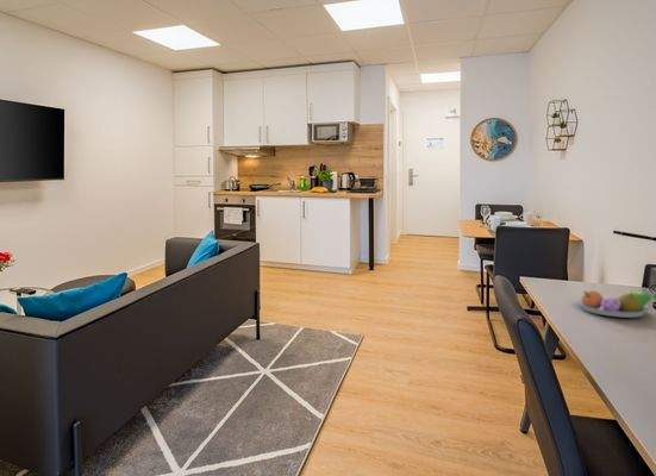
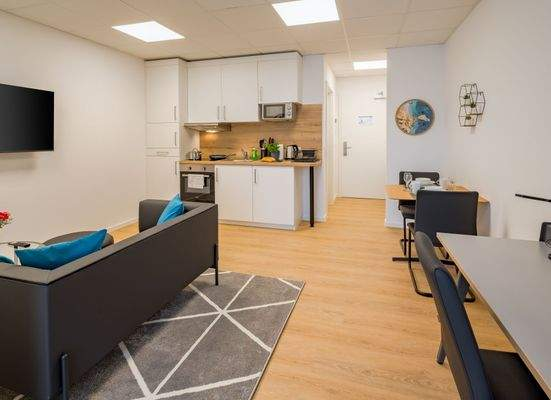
- fruit bowl (614, 299)
